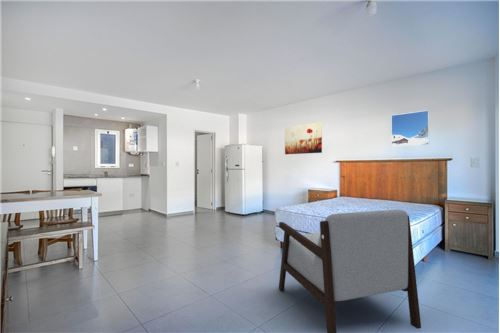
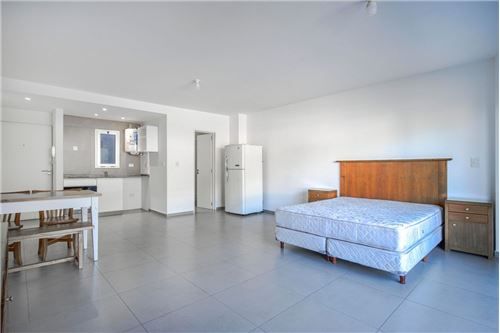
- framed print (409, 129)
- wall art (302, 139)
- armchair (339, 255)
